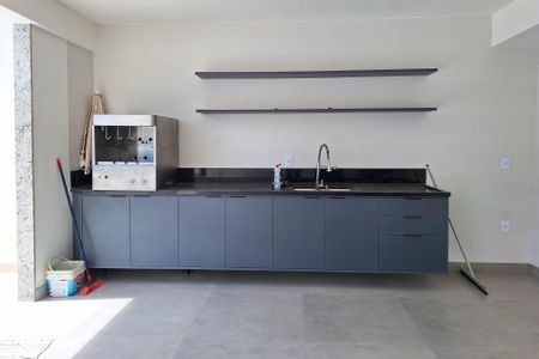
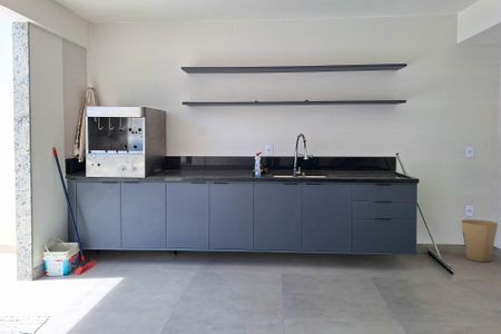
+ trash can (479, 240)
